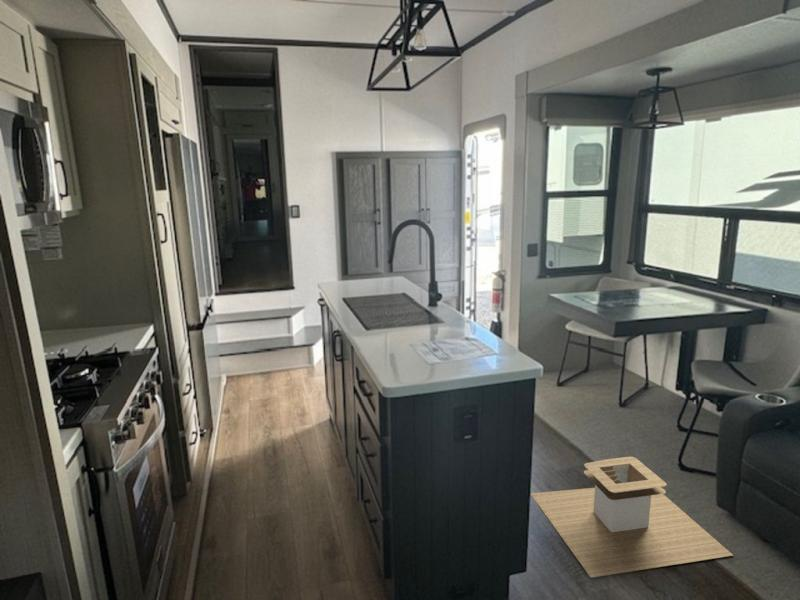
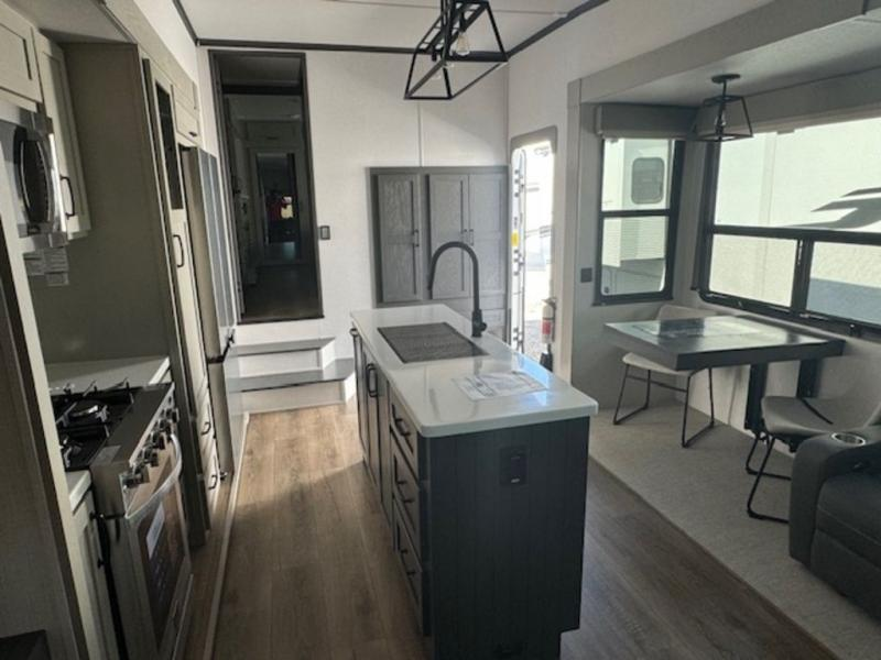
- side table (621, 496)
